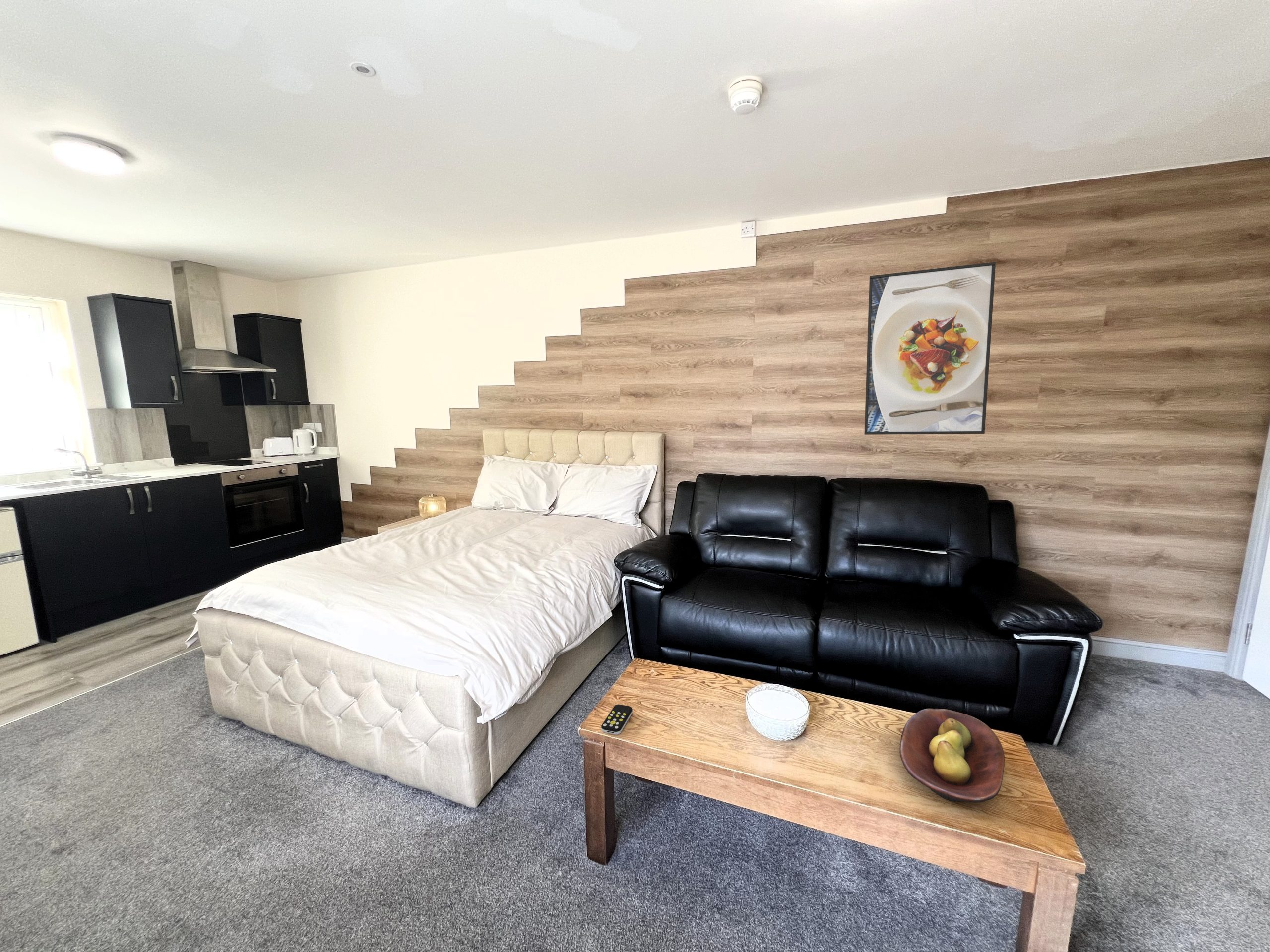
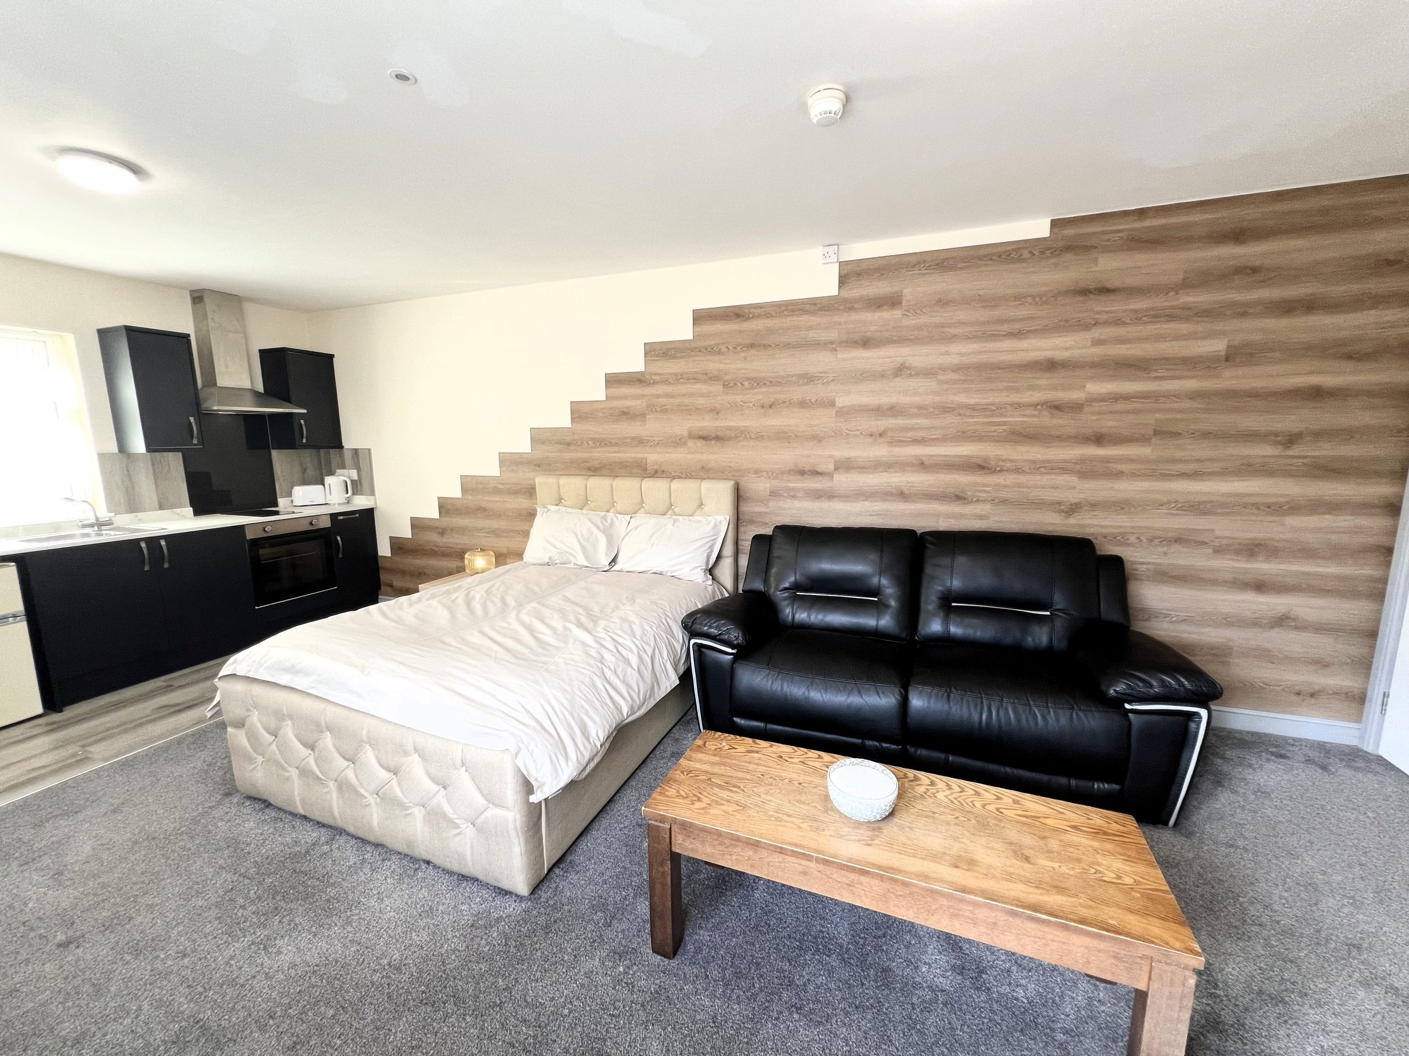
- remote control (617, 718)
- fruit bowl (951, 750)
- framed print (926, 354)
